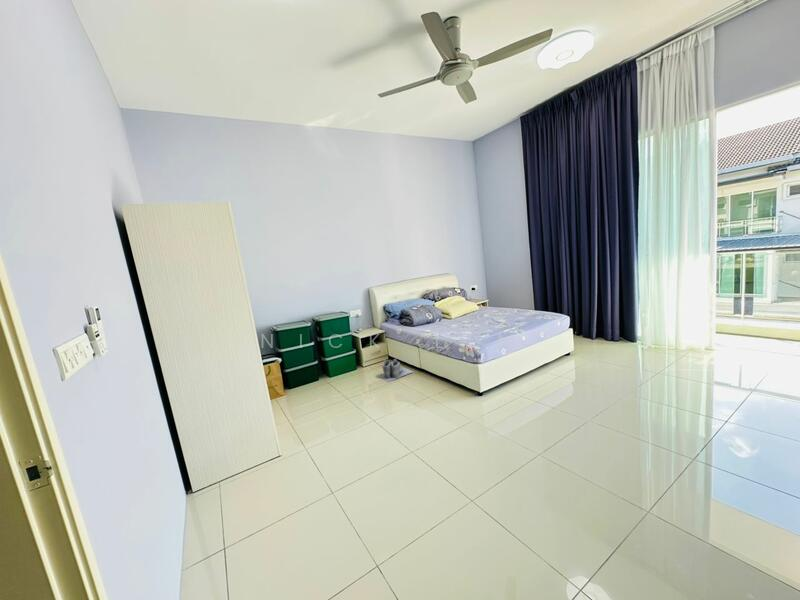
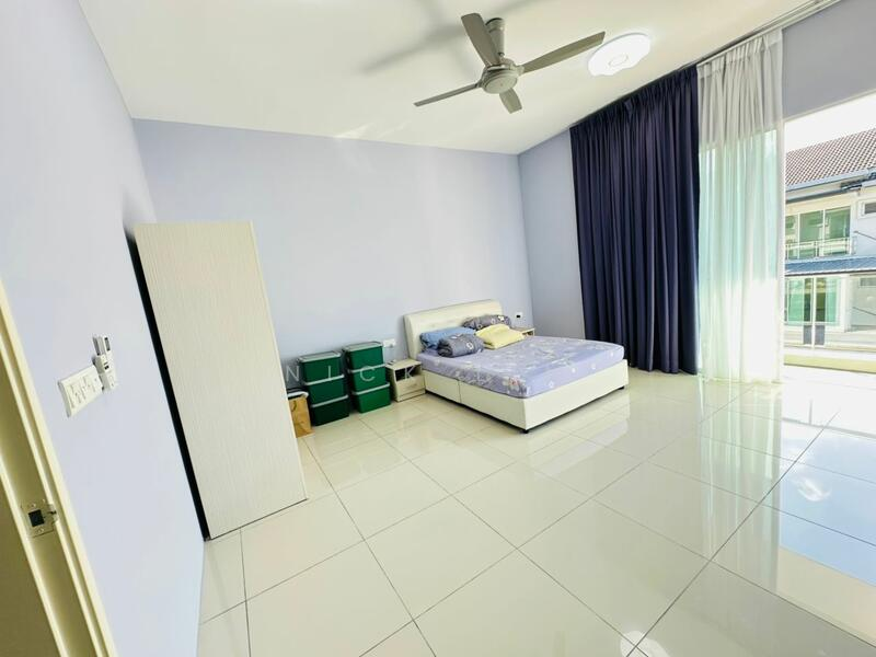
- boots (393, 366)
